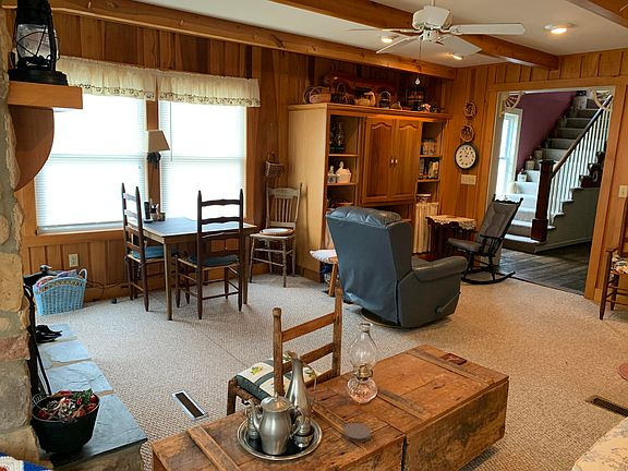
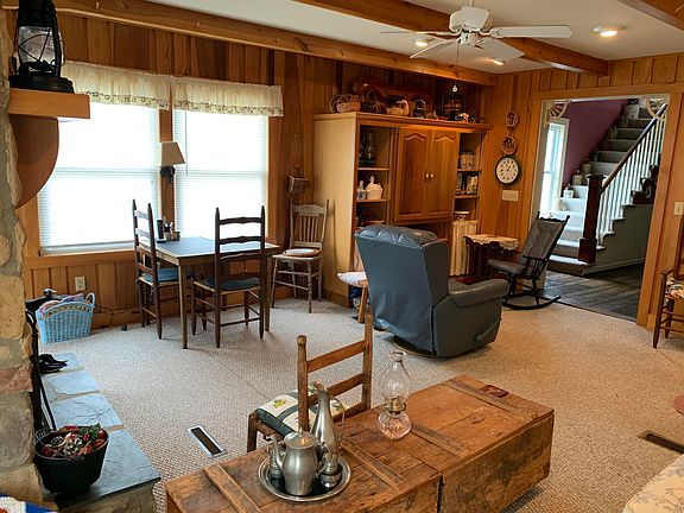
- coaster (357, 432)
